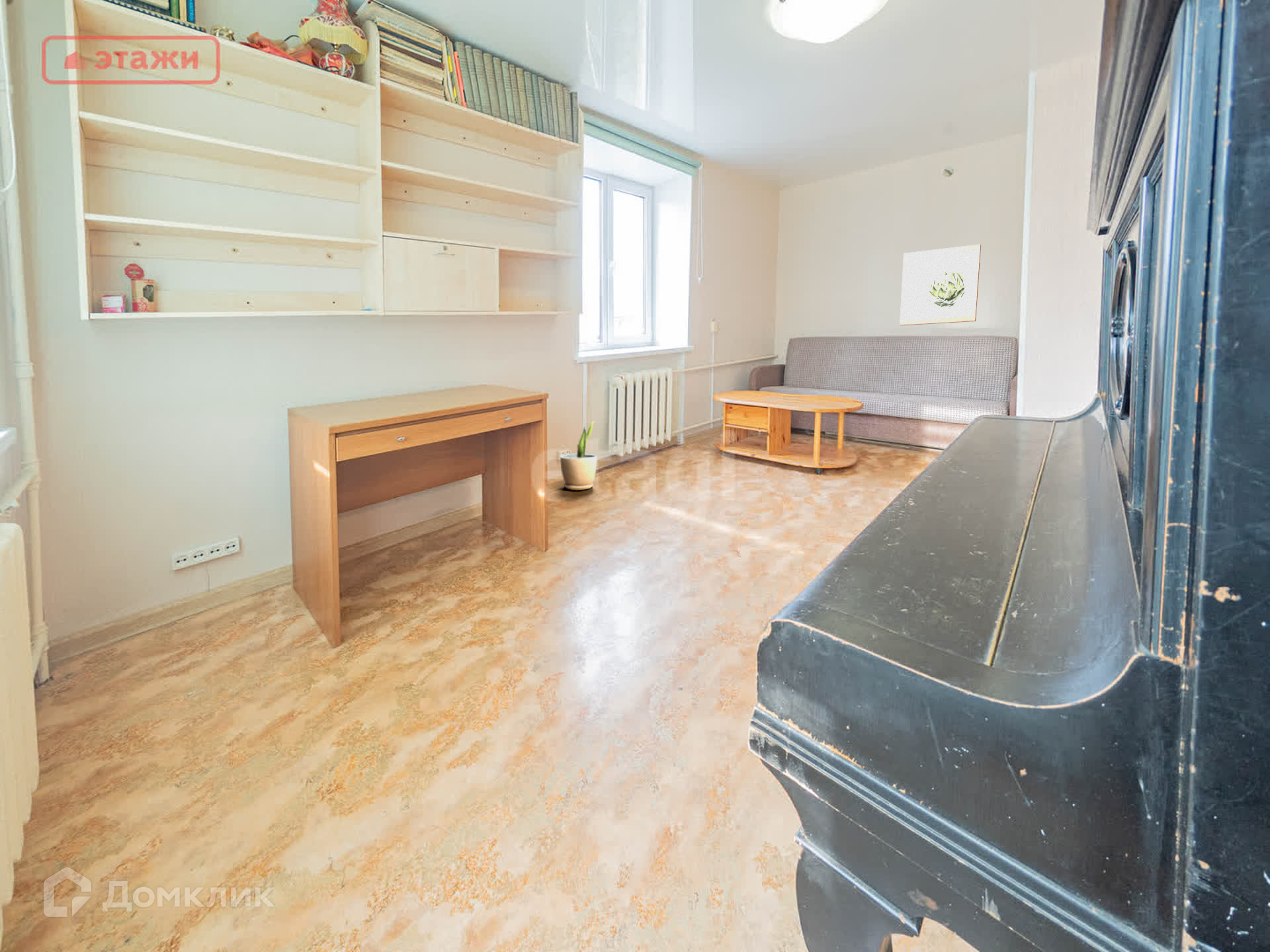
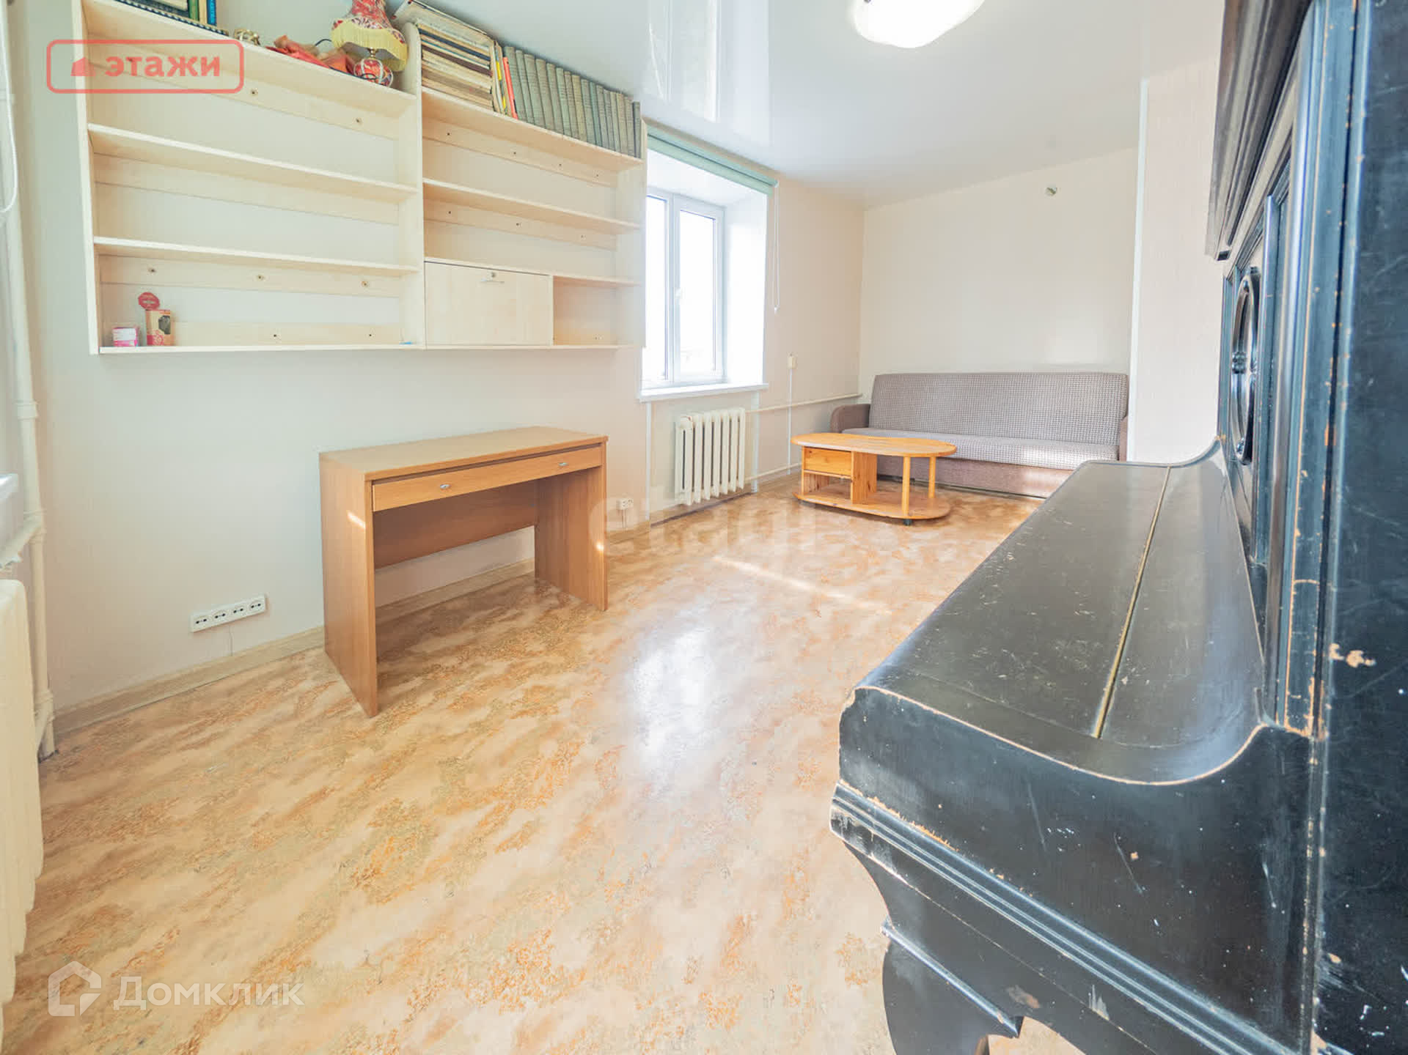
- potted plant (579, 454)
- wall art (939, 286)
